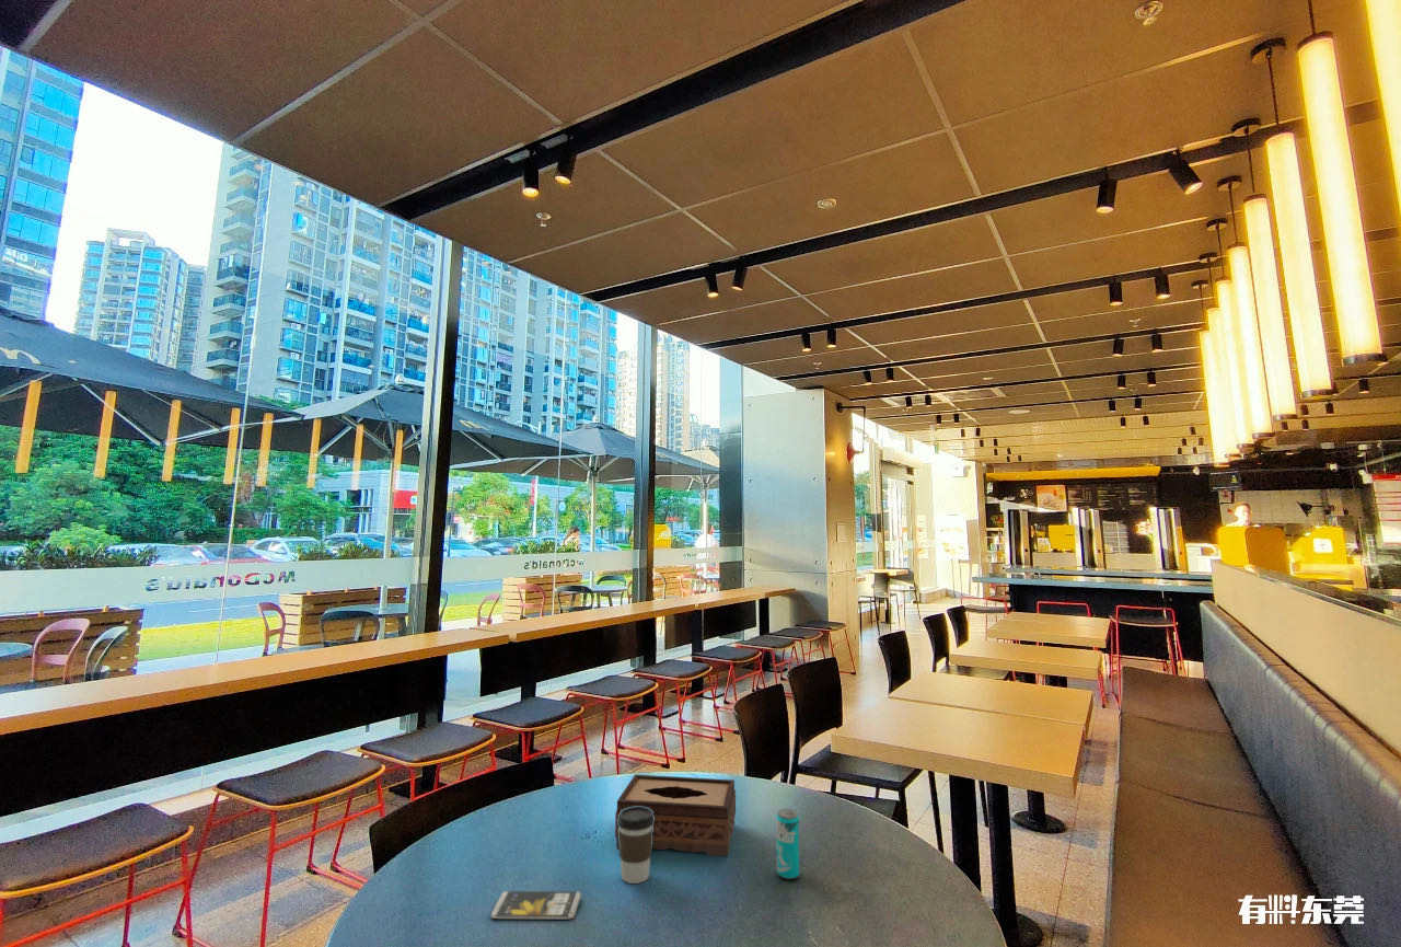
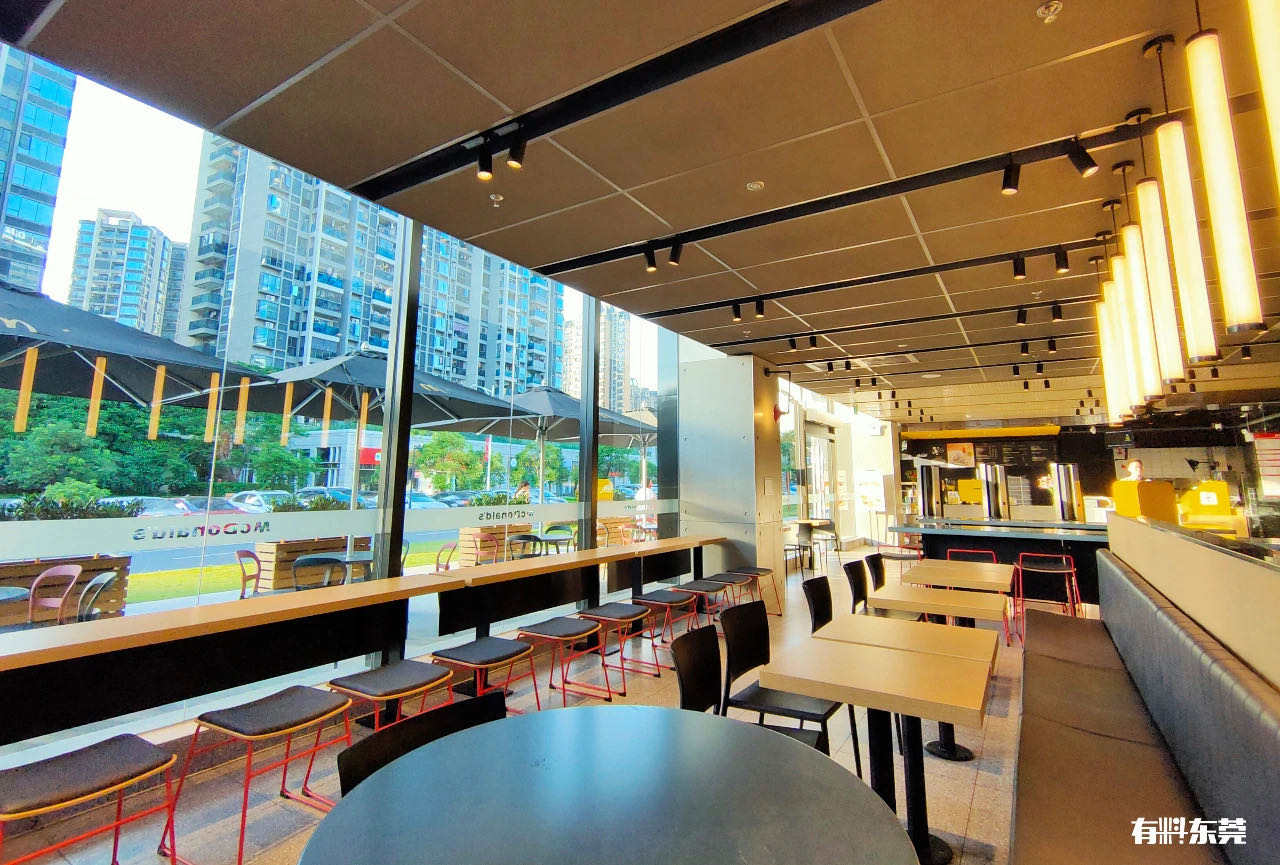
- tissue box (678, 812)
- beverage can (788, 843)
- smartphone (536, 904)
- coffee cup (635, 844)
